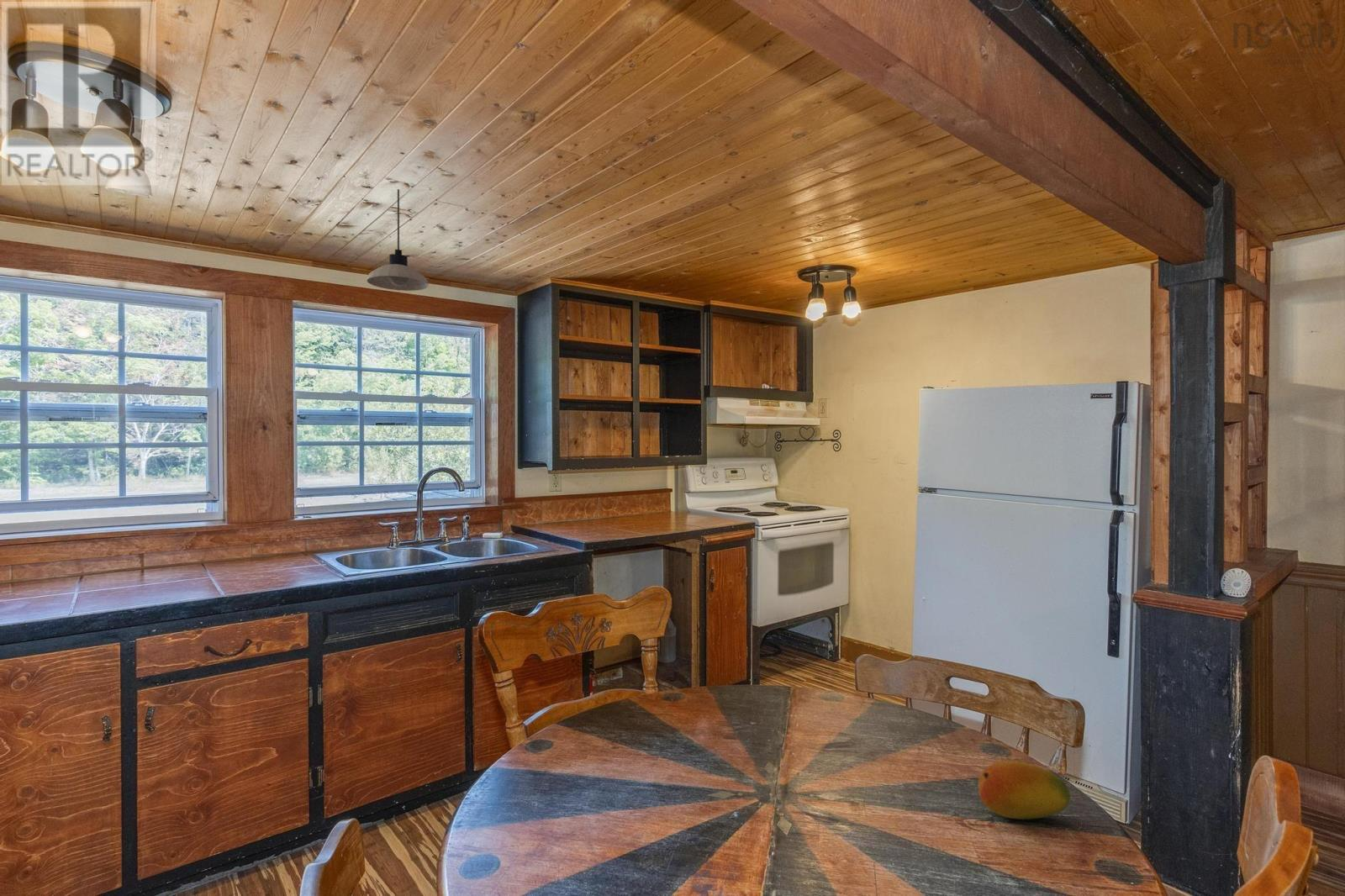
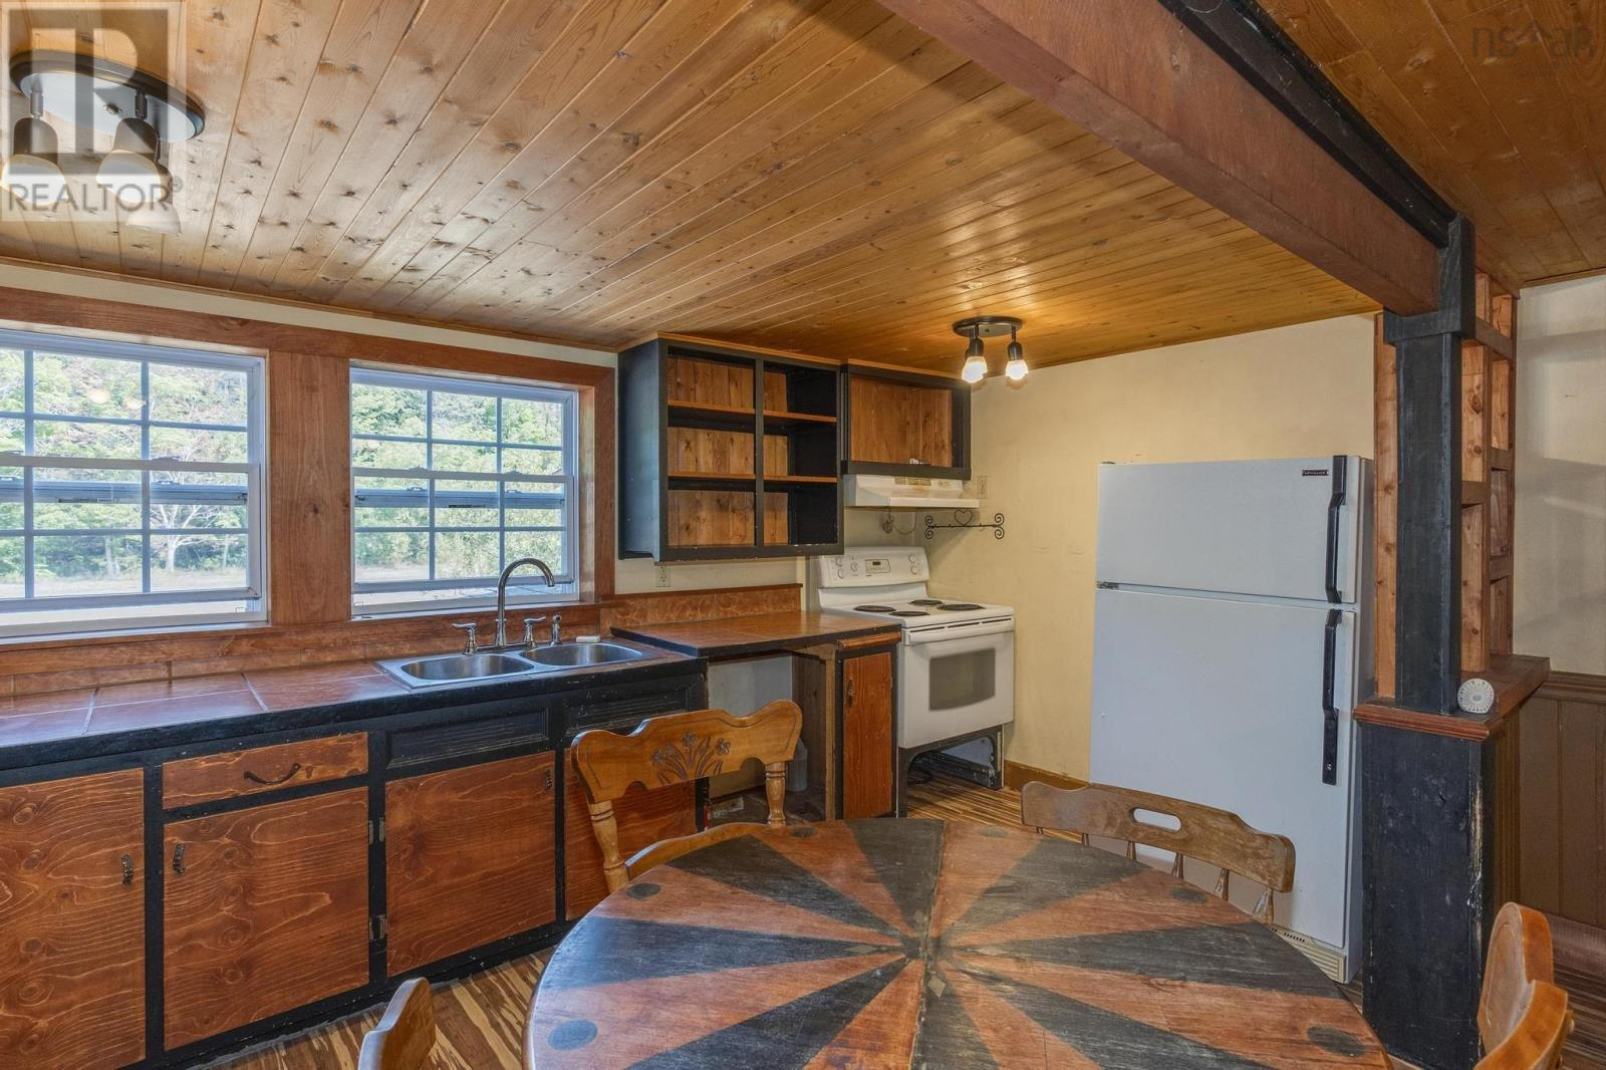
- fruit (1025, 789)
- pendant light (398, 237)
